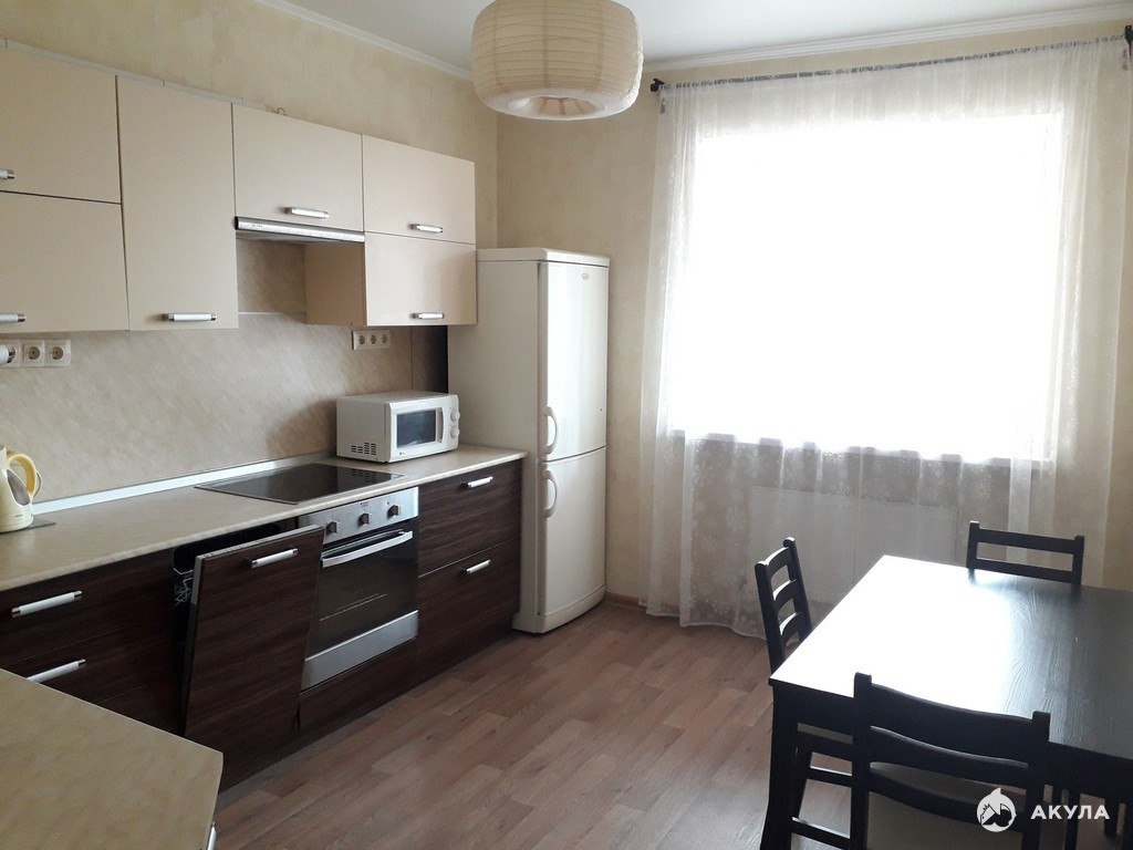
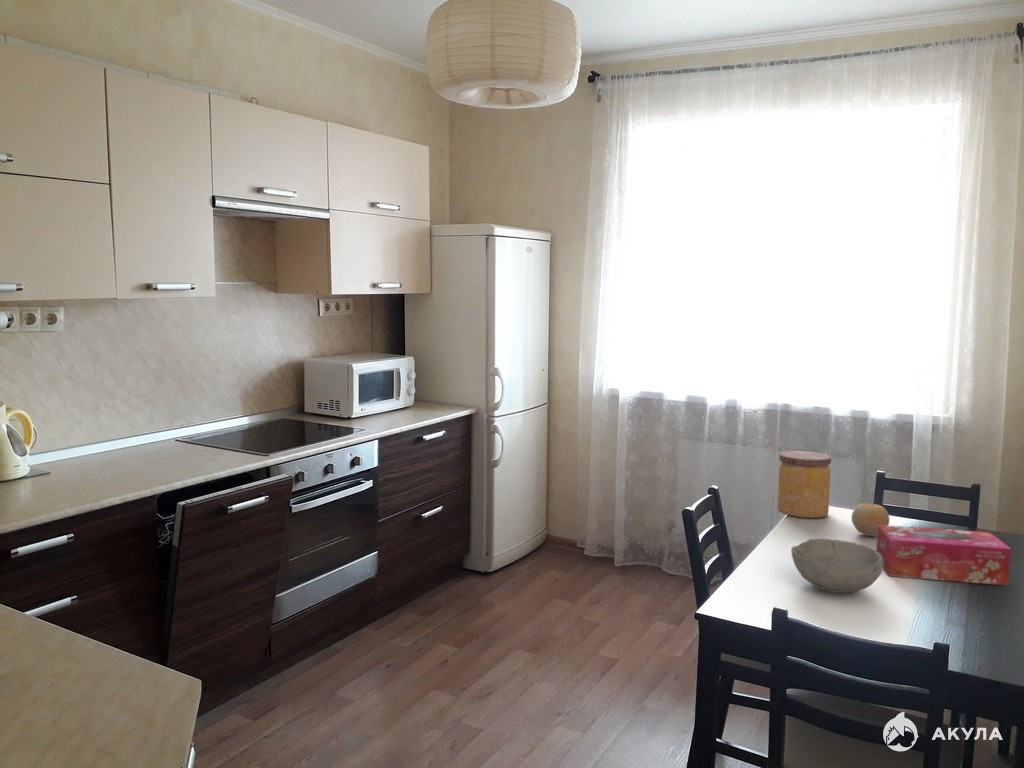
+ tissue box (939, 553)
+ fruit (870, 519)
+ bowl (836, 569)
+ jar (803, 483)
